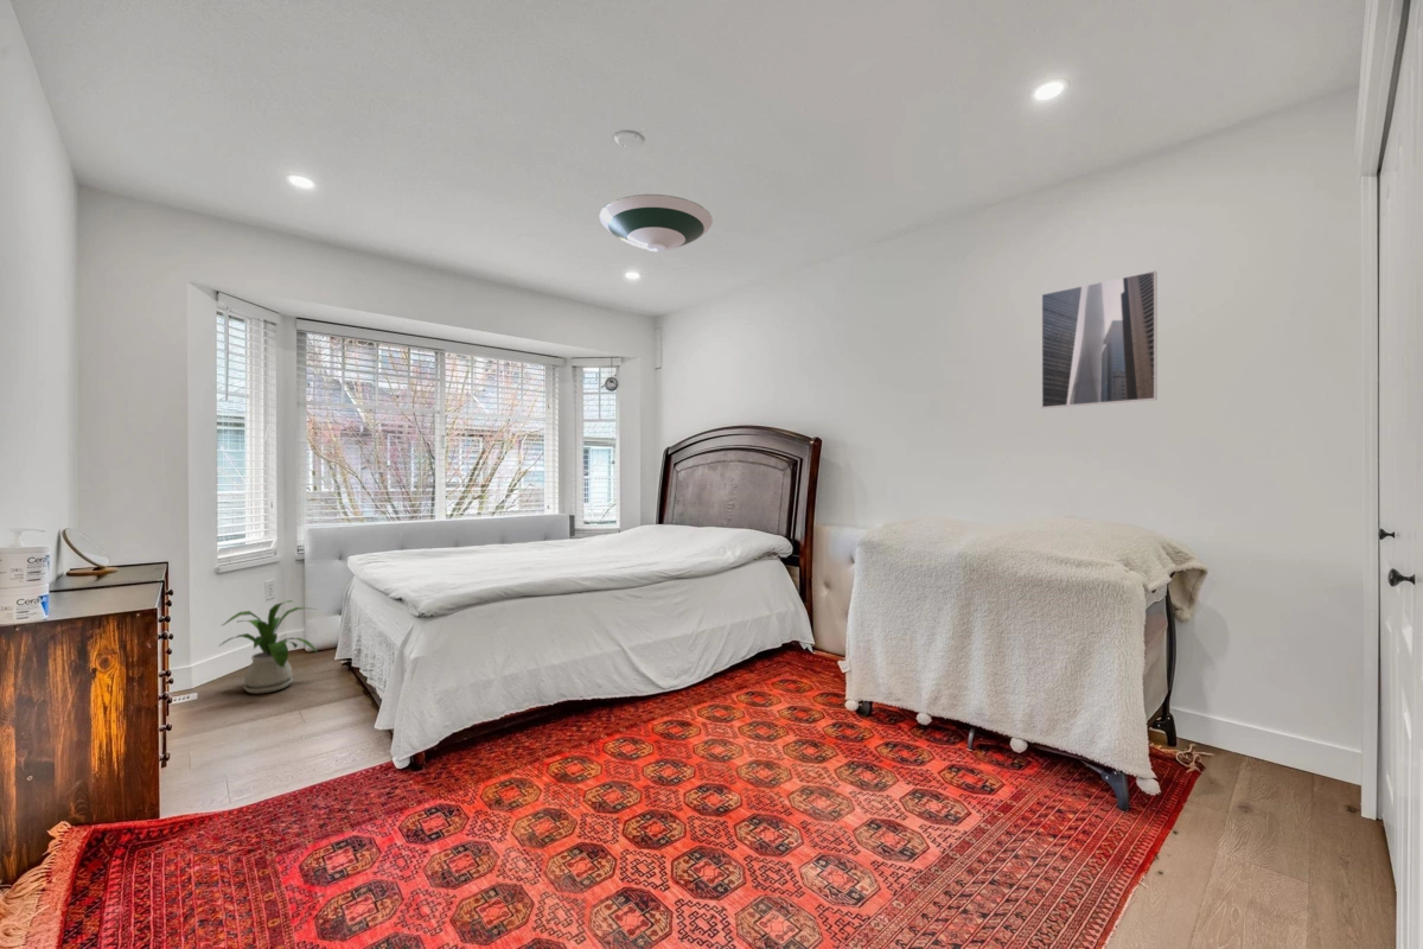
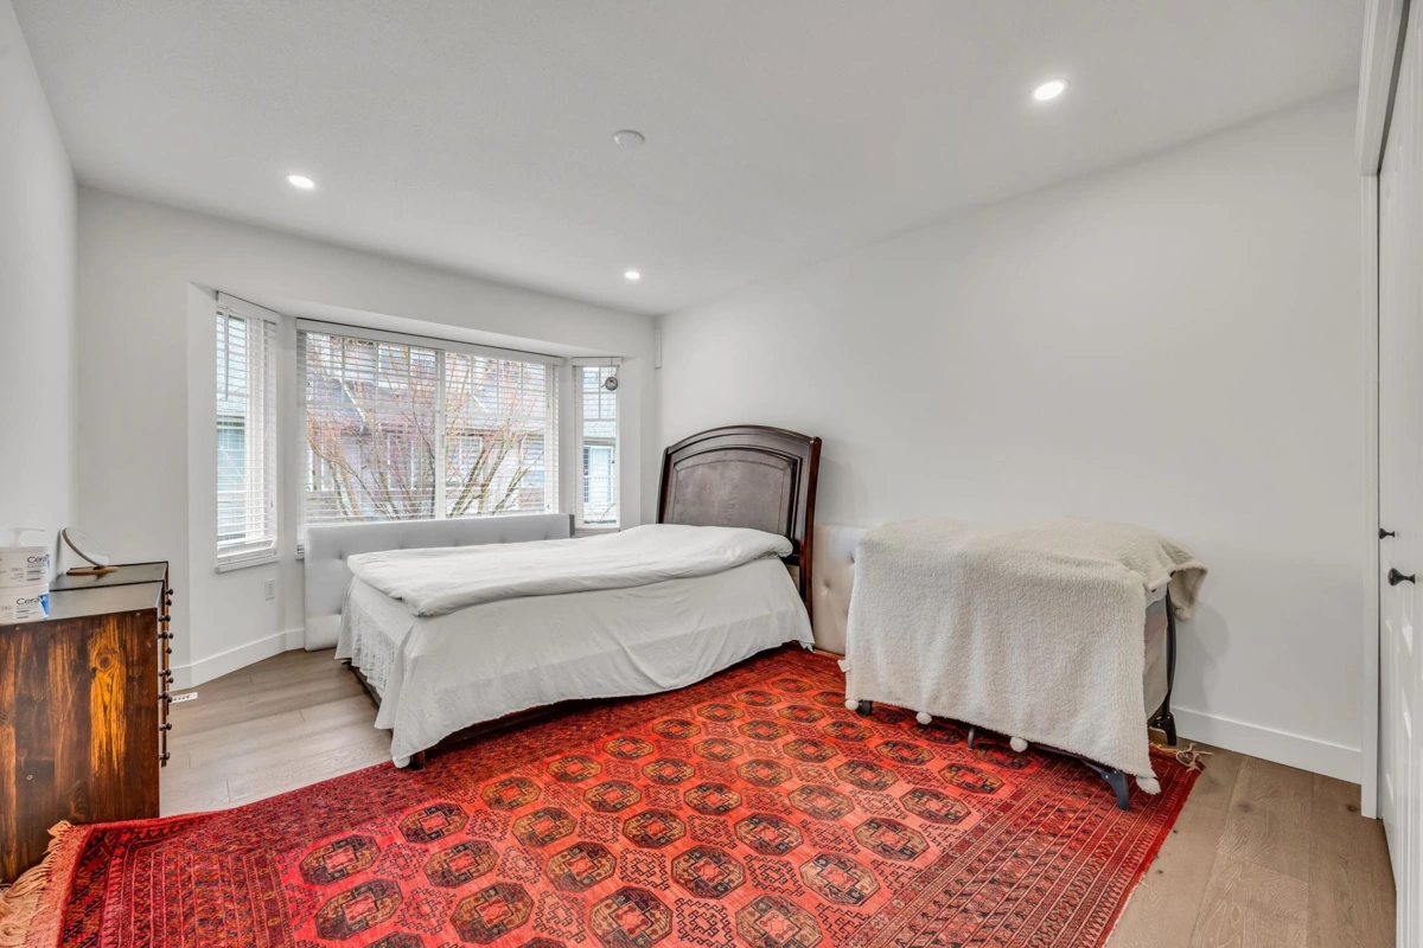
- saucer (656, 234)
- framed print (1096, 343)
- house plant (269, 641)
